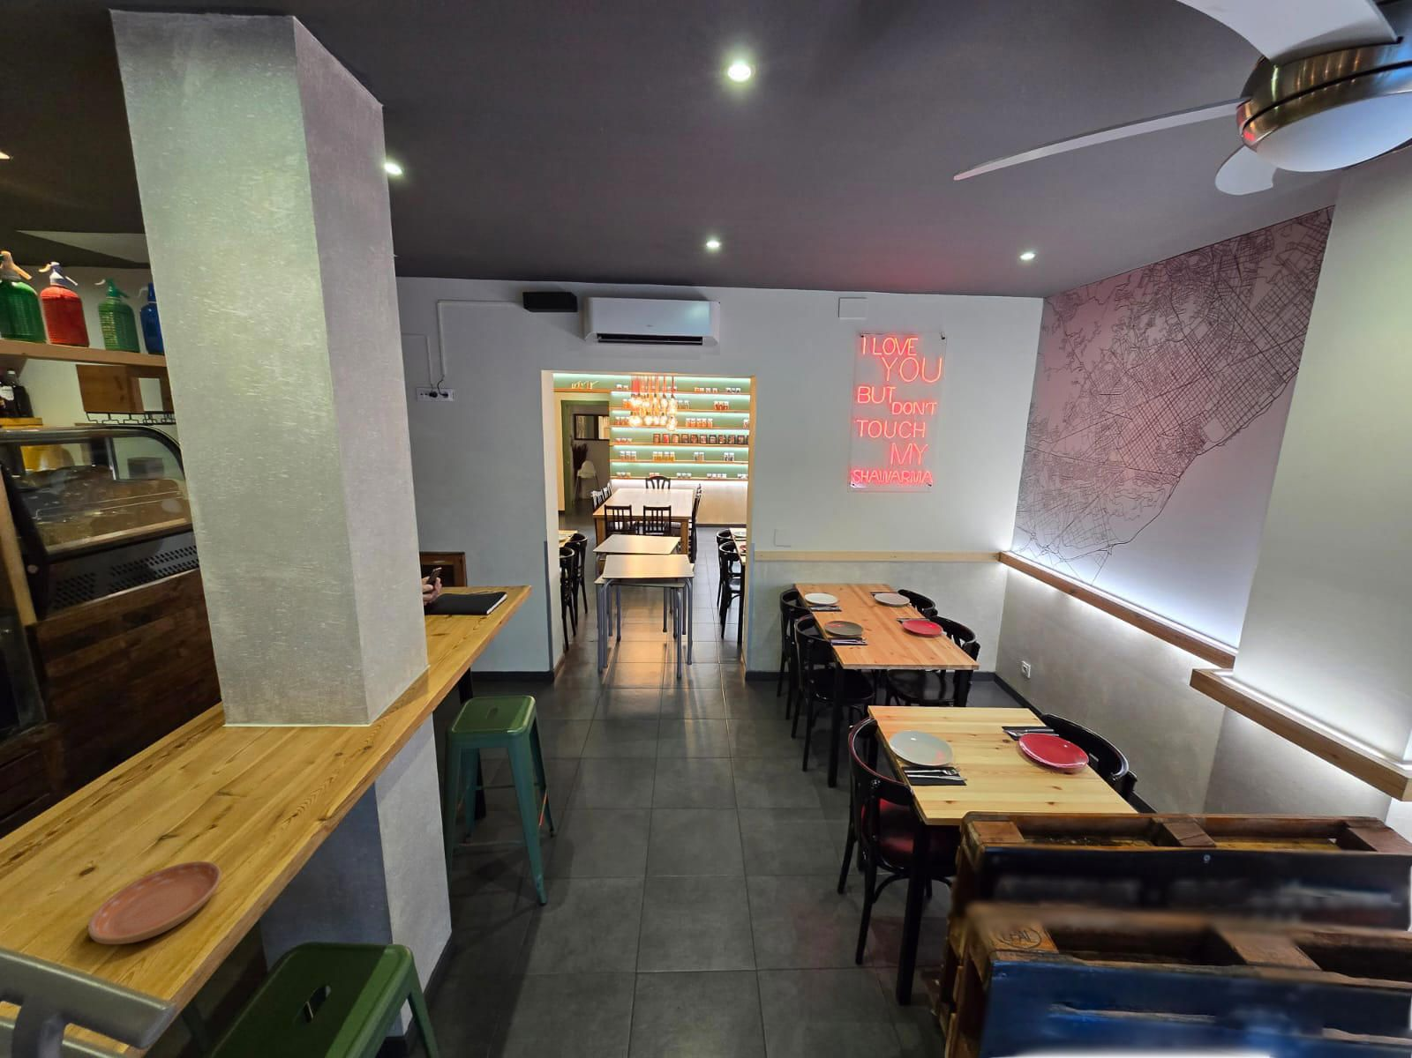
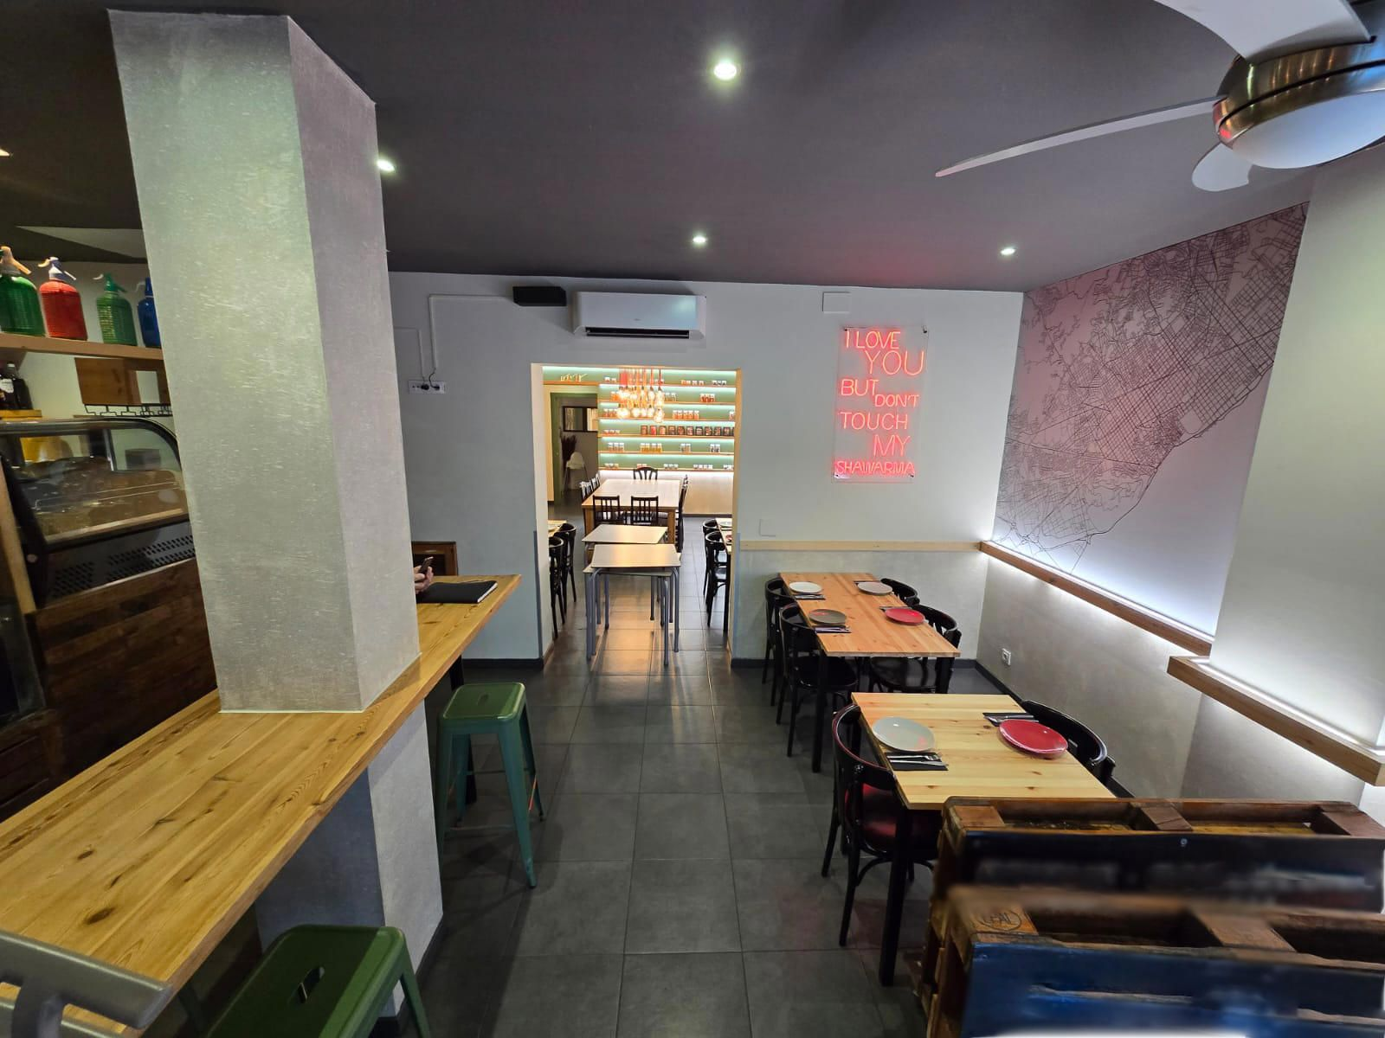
- saucer (159, 902)
